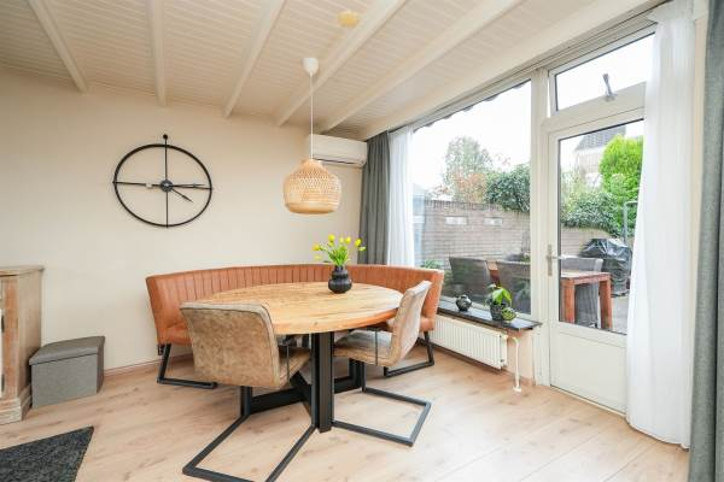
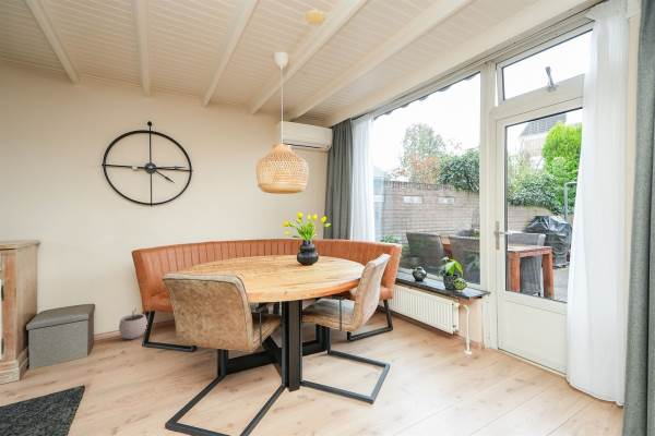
+ plant pot (133, 323)
